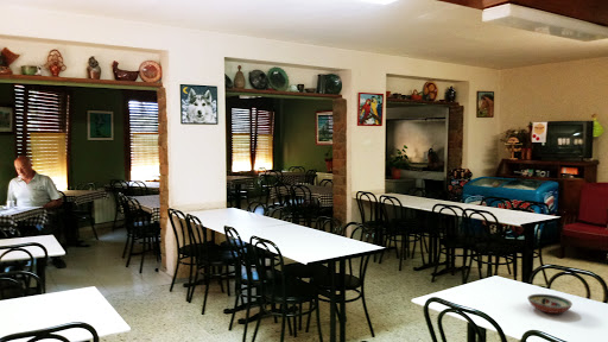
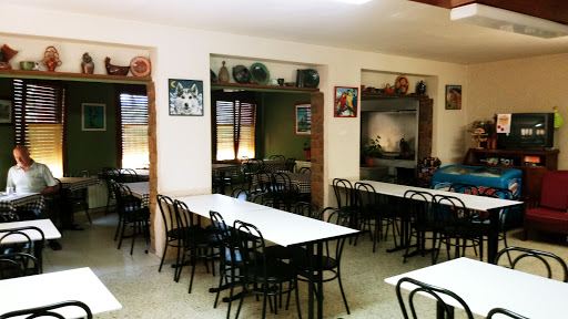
- decorative bowl (549, 304)
